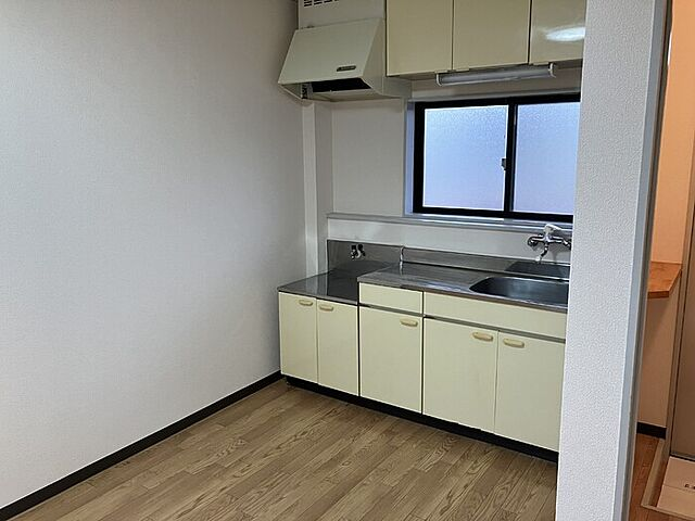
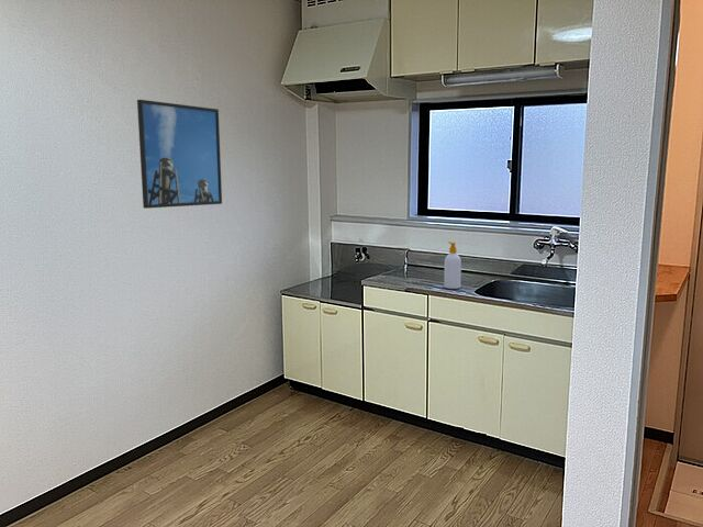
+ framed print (182, 156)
+ soap bottle (451, 265)
